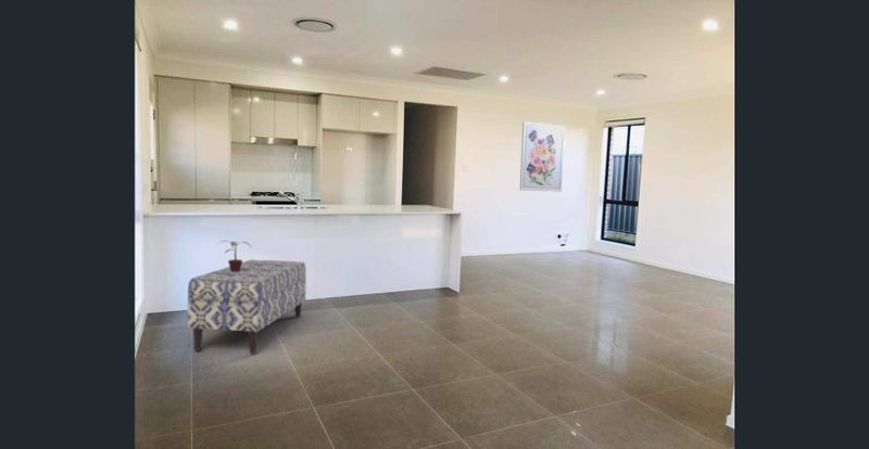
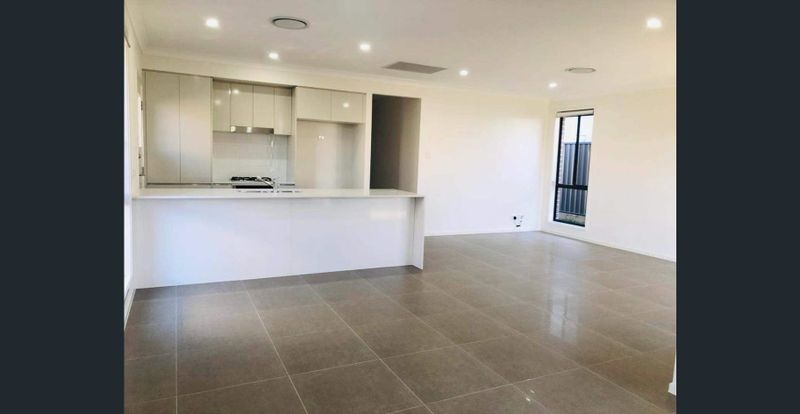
- wall art (542, 157)
- potted plant (235, 255)
- bench (253, 300)
